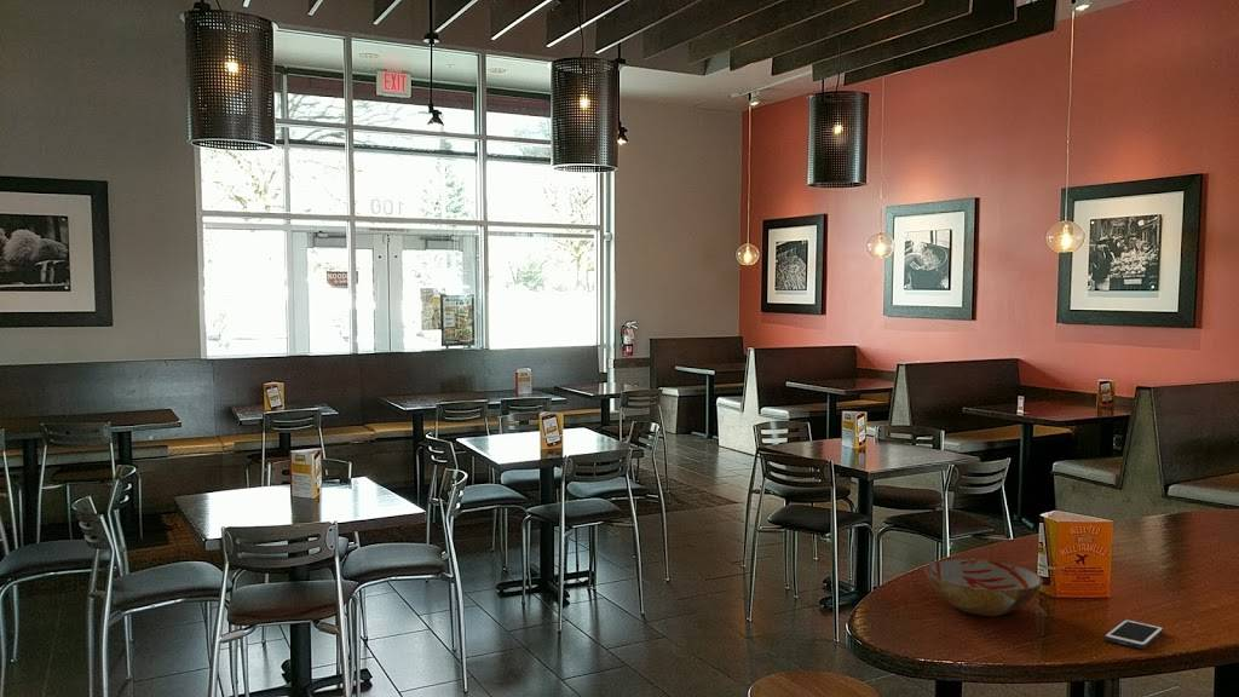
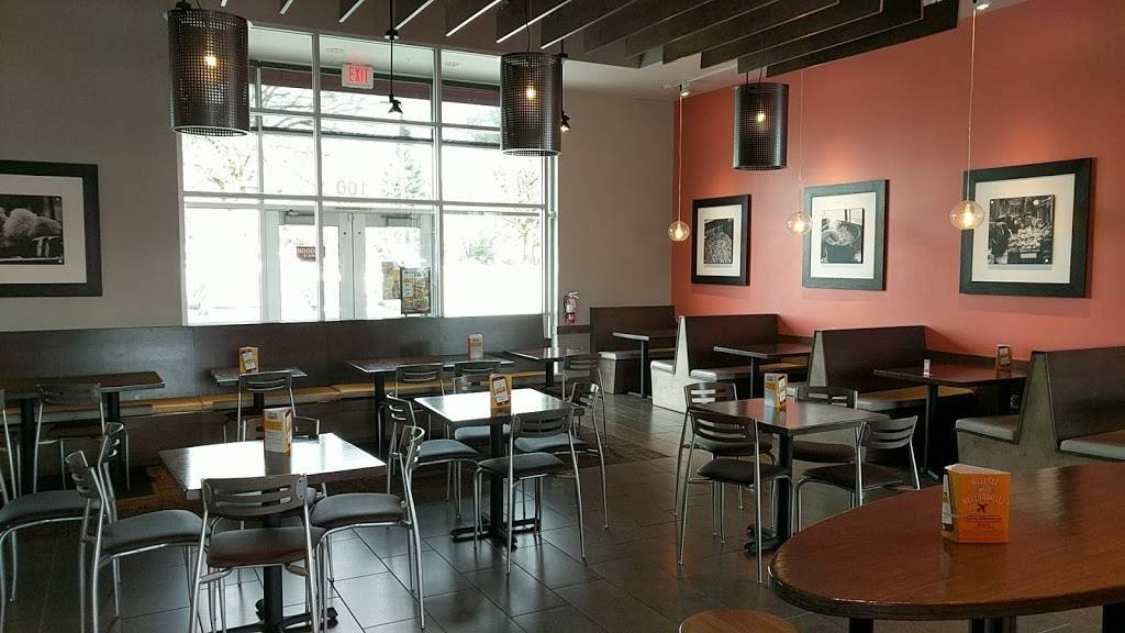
- cell phone (1134, 633)
- bowl (981, 591)
